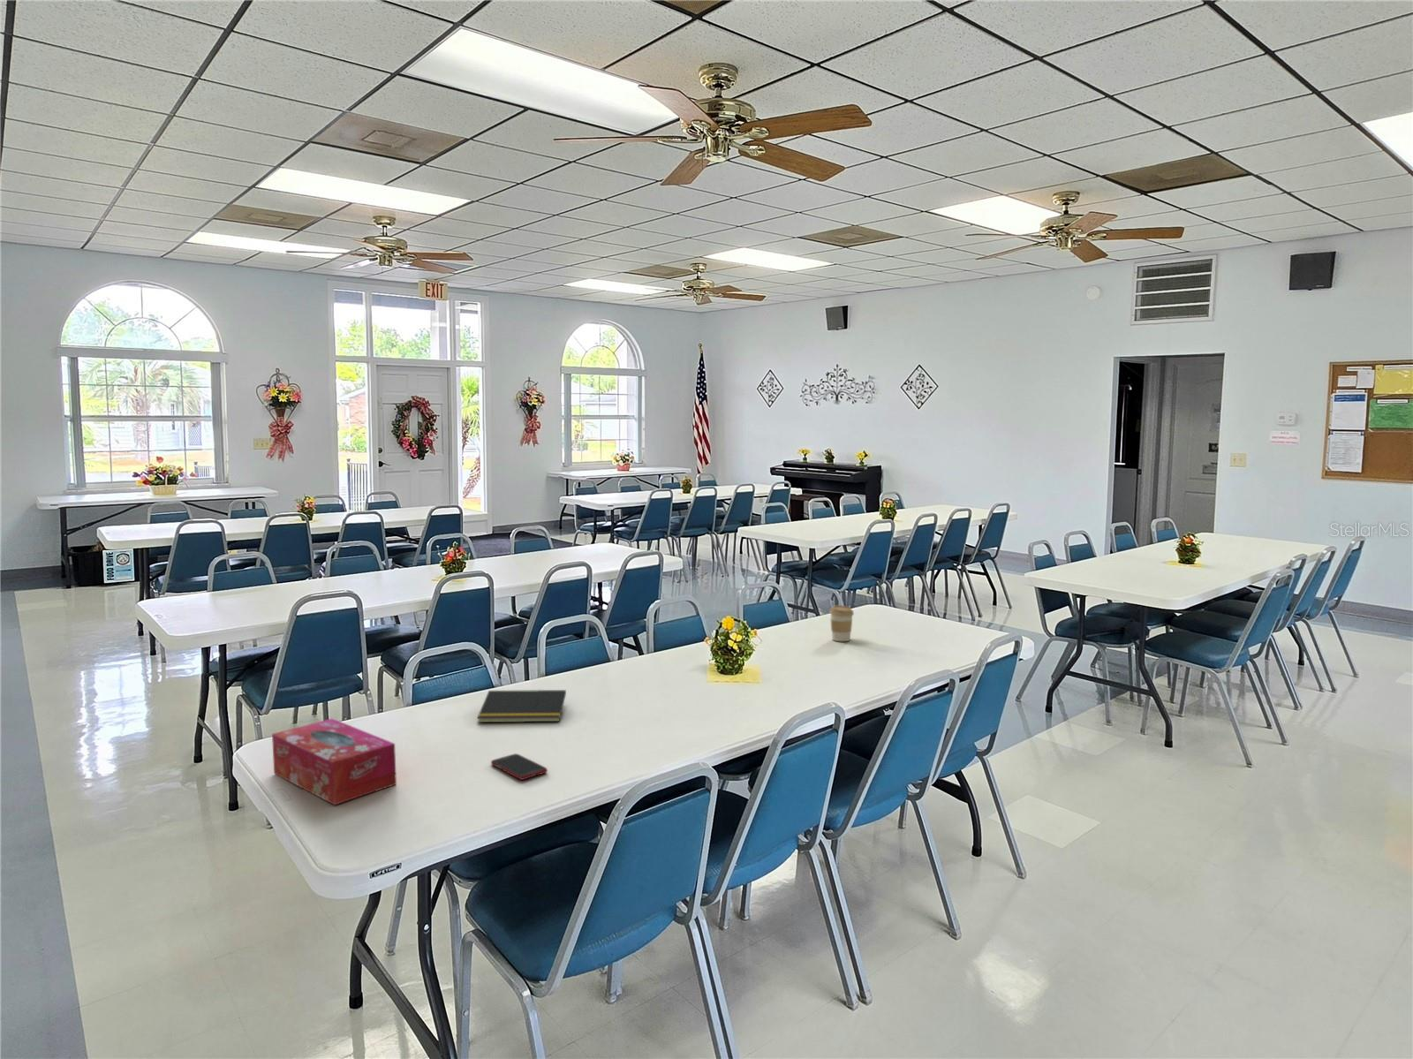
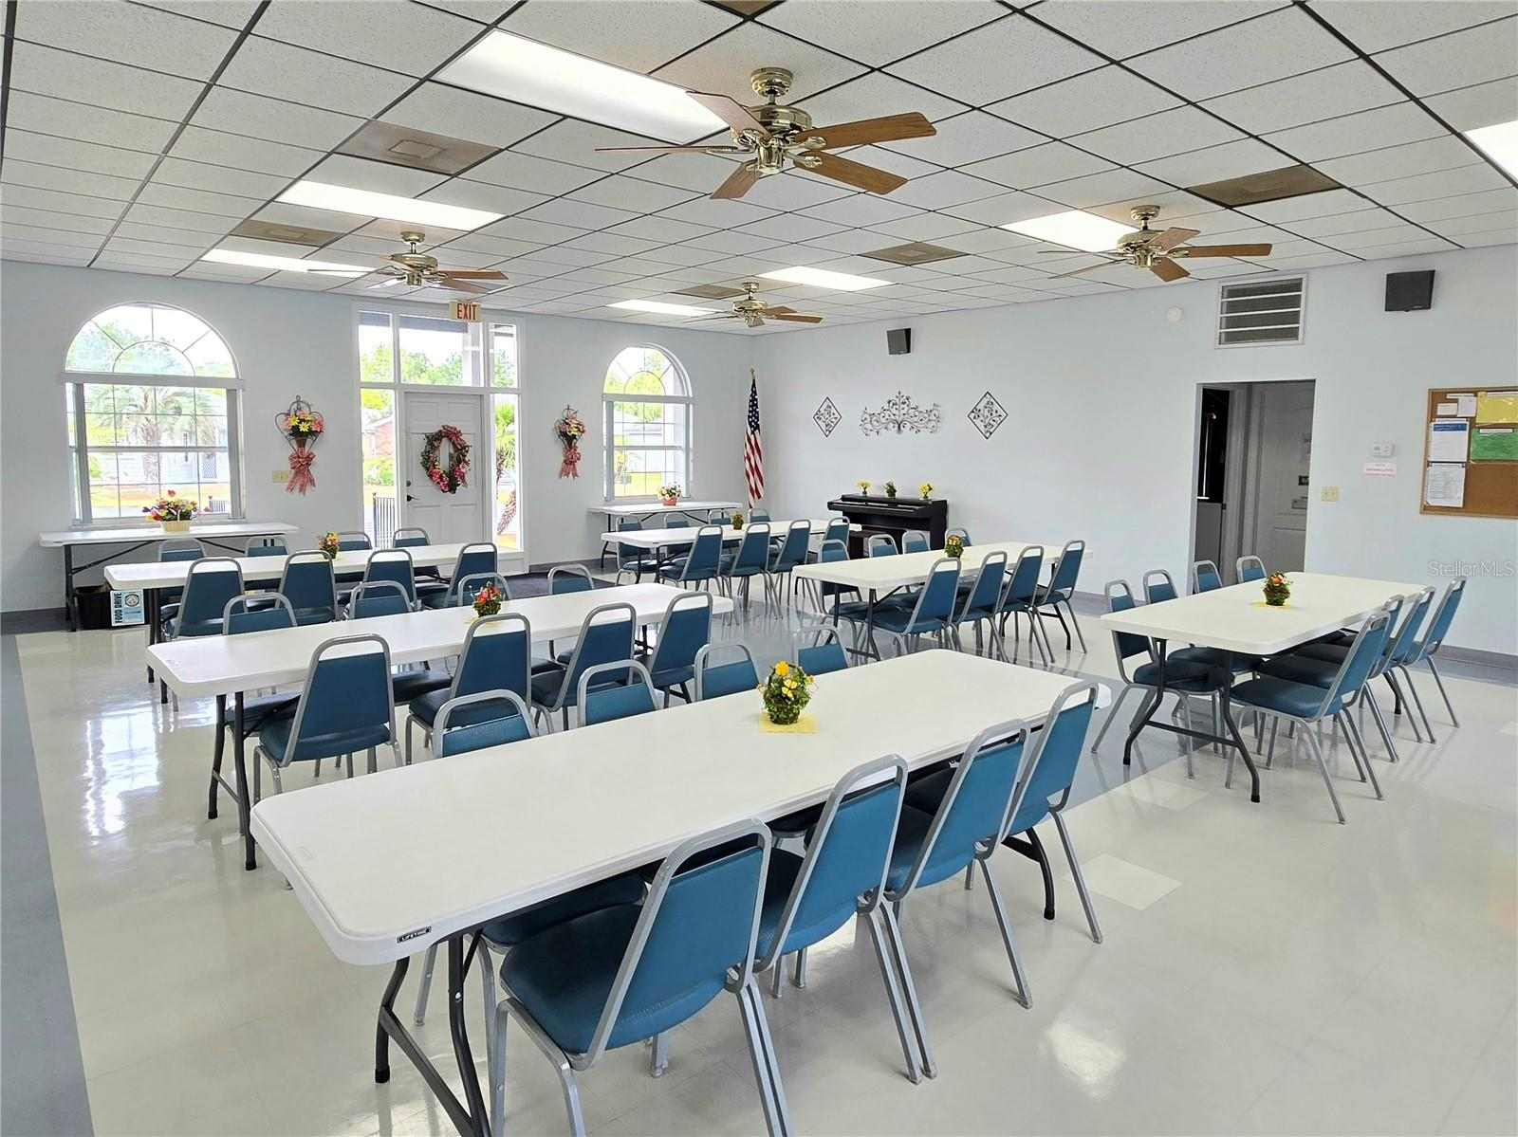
- cell phone (518, 765)
- notepad (523, 705)
- tissue box (332, 759)
- coffee cup (840, 623)
